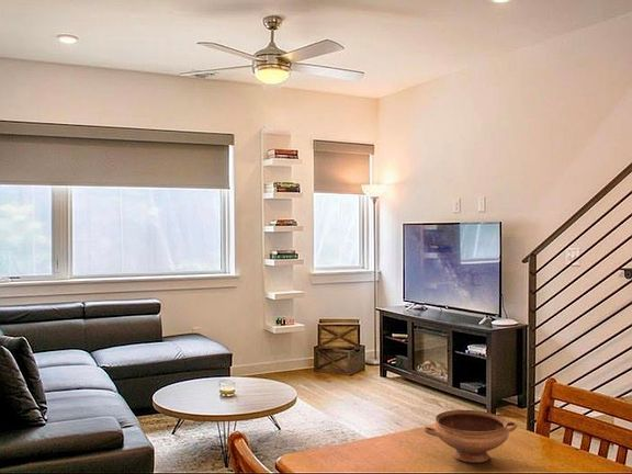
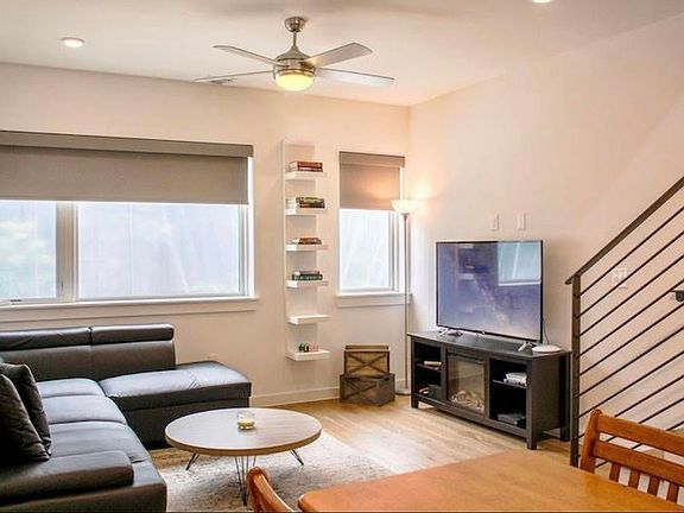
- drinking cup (471, 438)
